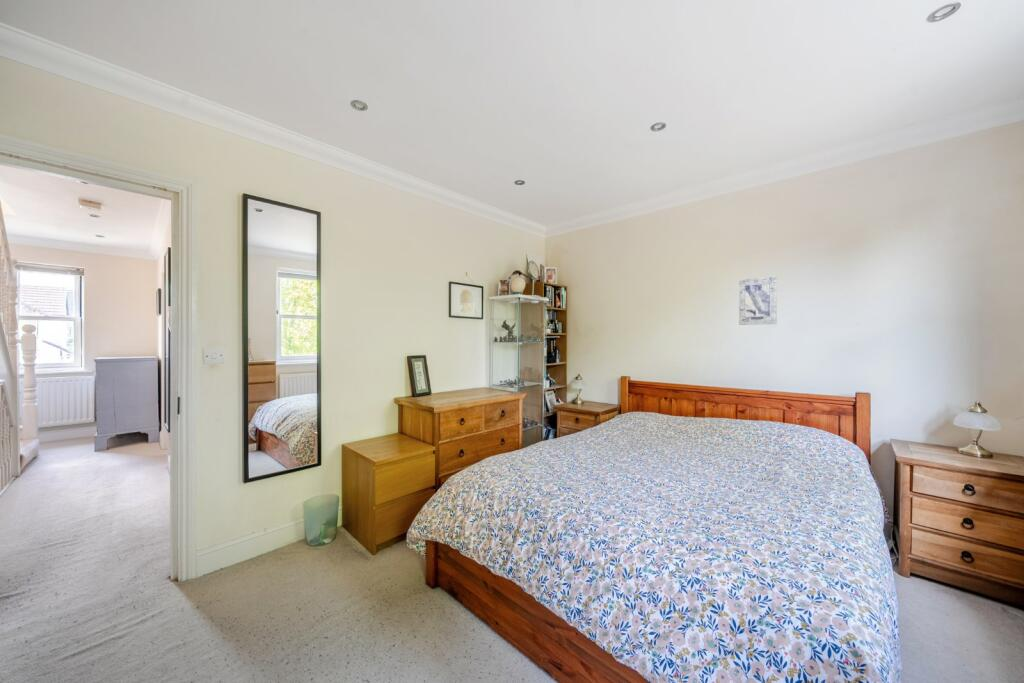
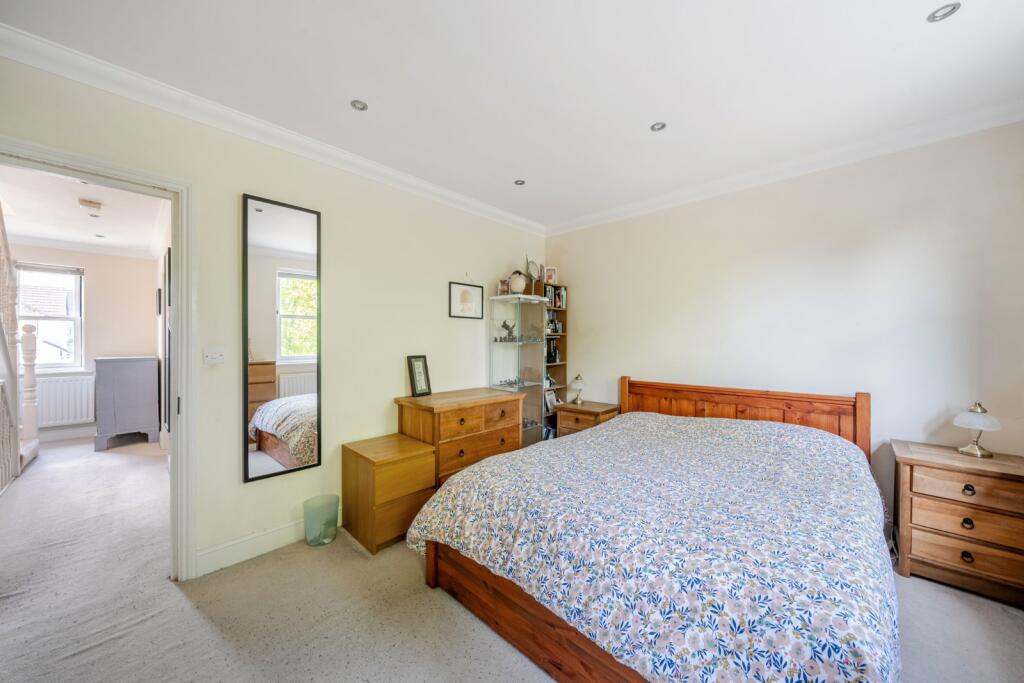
- wall art (757, 301)
